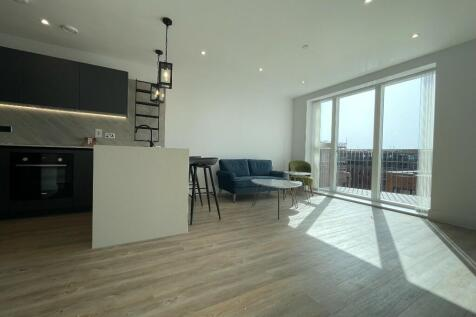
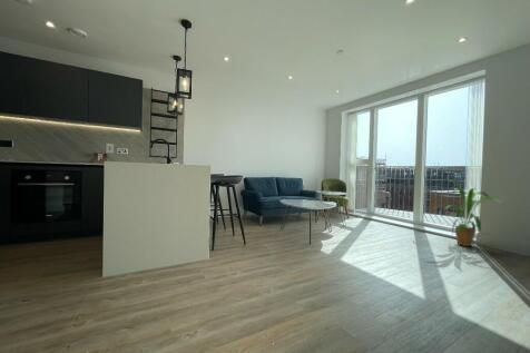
+ house plant (471, 214)
